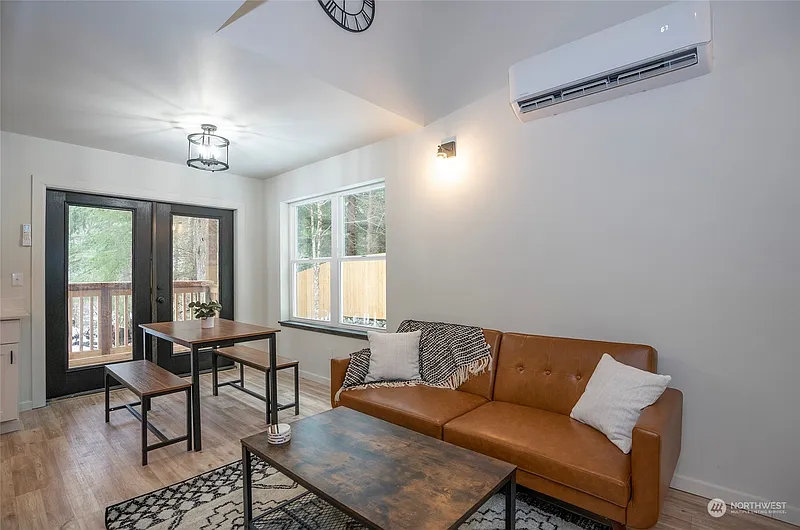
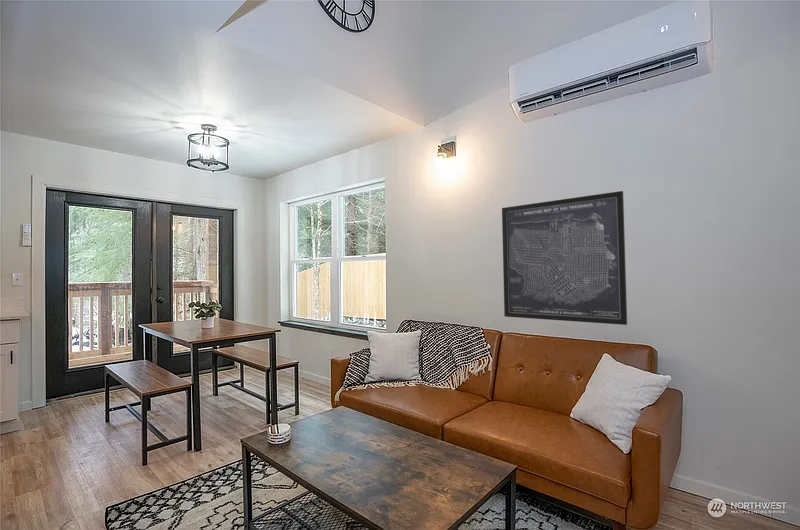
+ wall art (558, 260)
